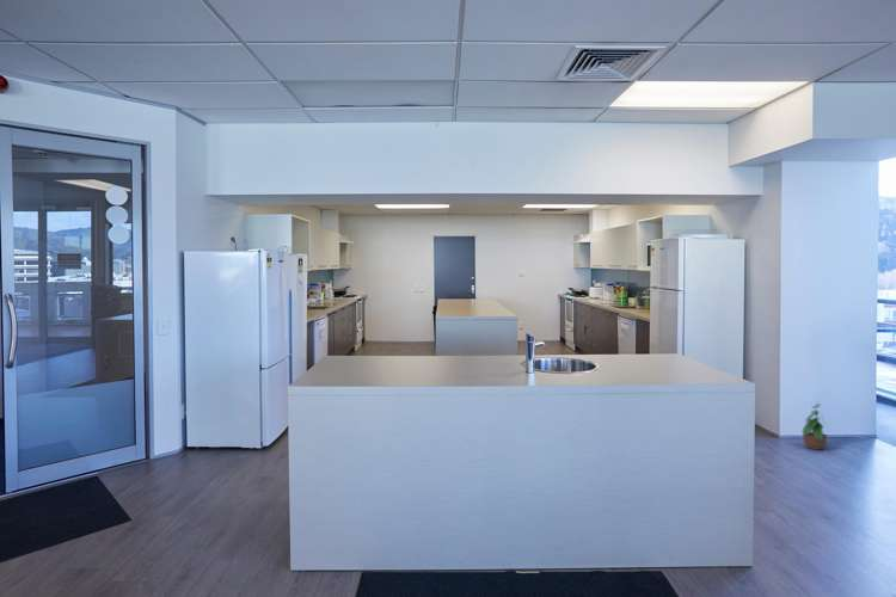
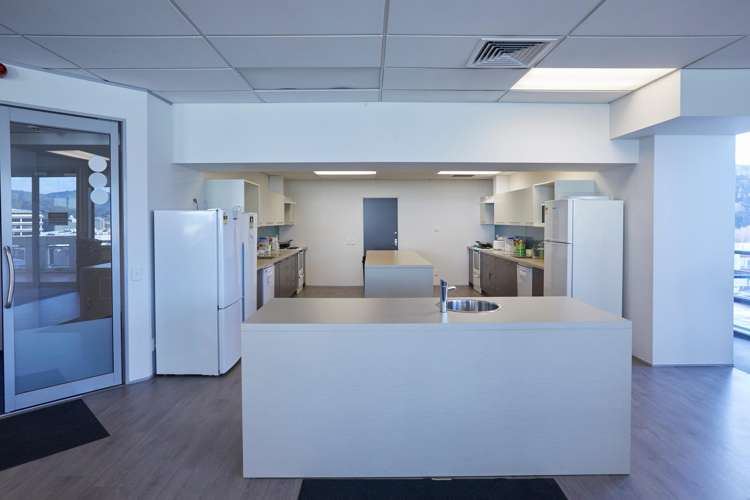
- potted plant (816, 424)
